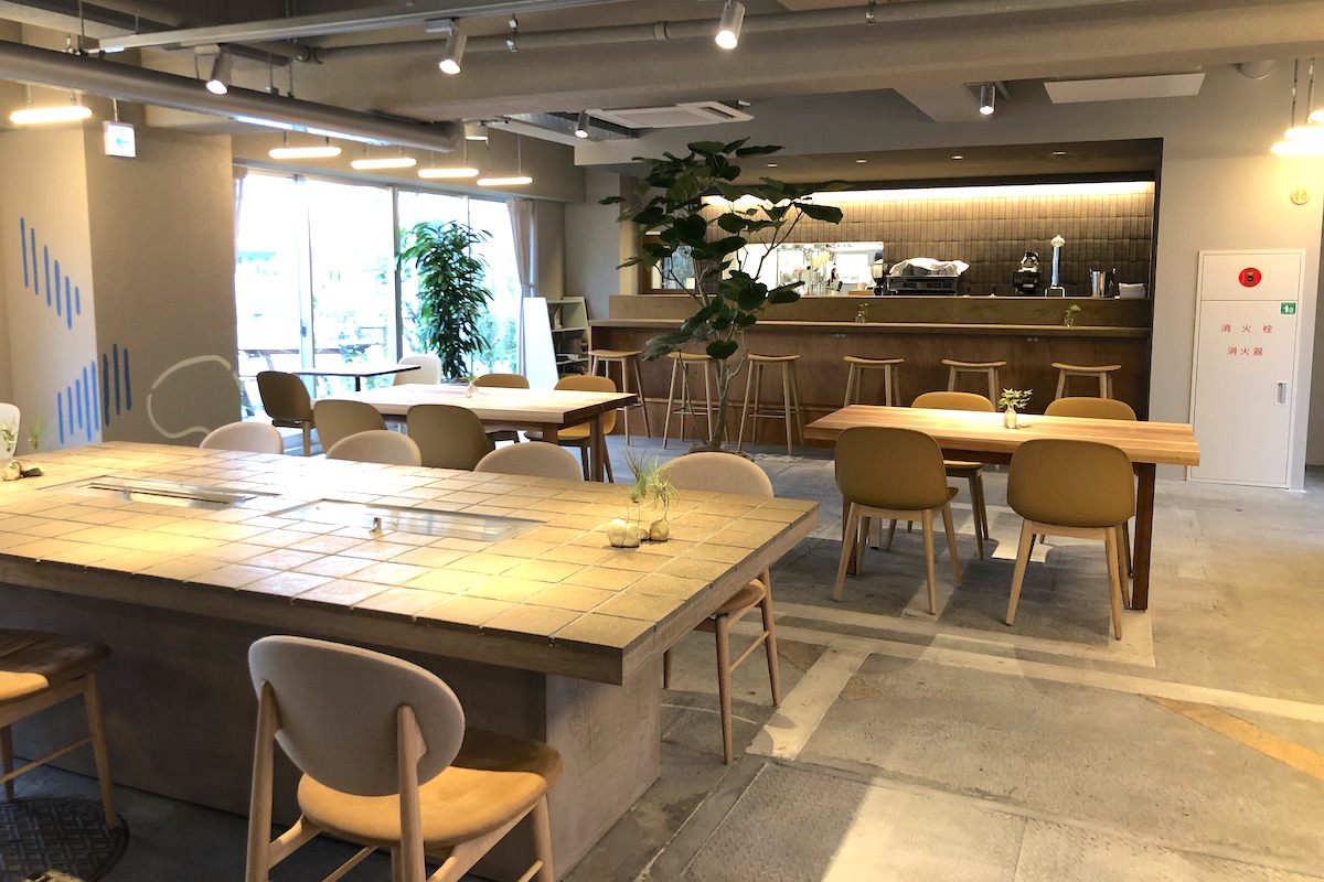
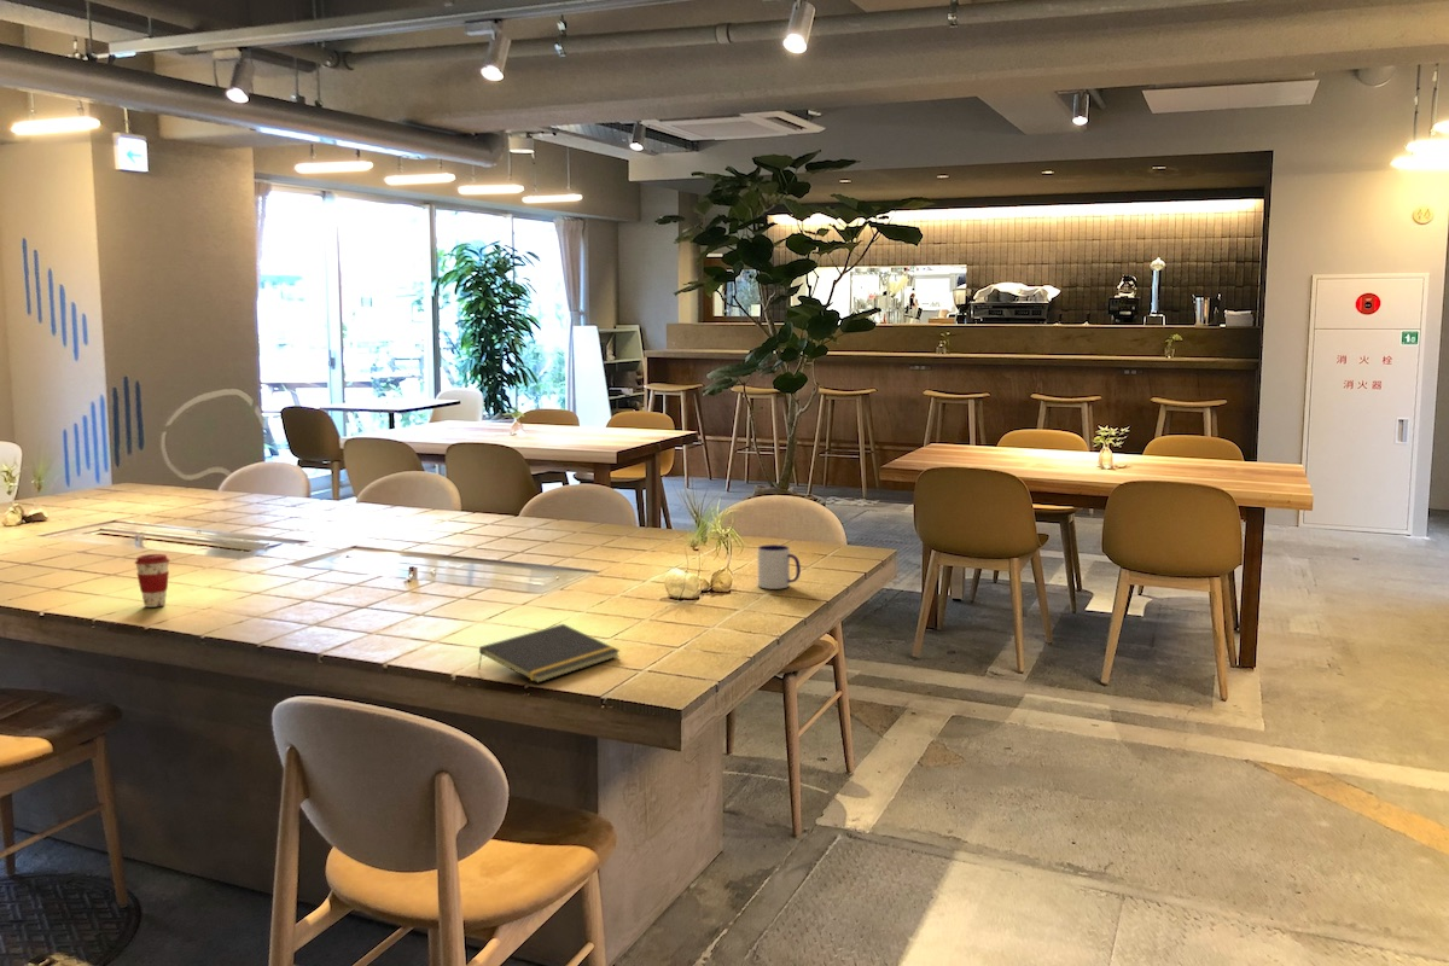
+ notepad (551, 651)
+ coffee cup (153, 580)
+ mug (779, 566)
